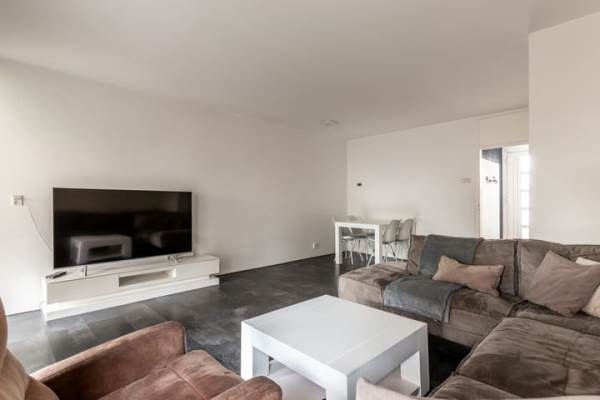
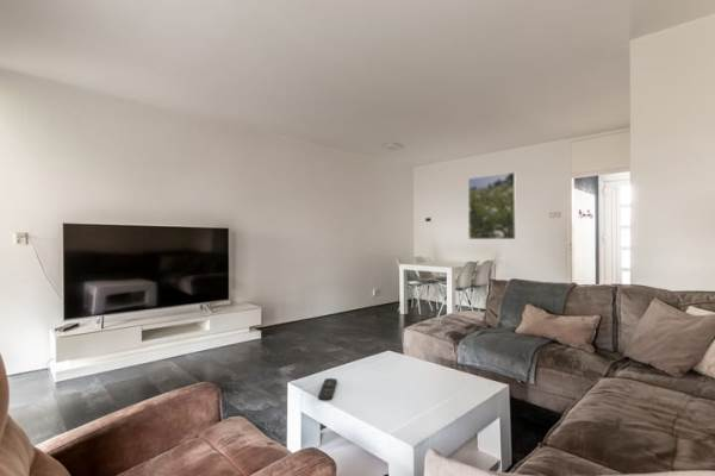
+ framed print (491, 207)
+ remote control (328, 388)
